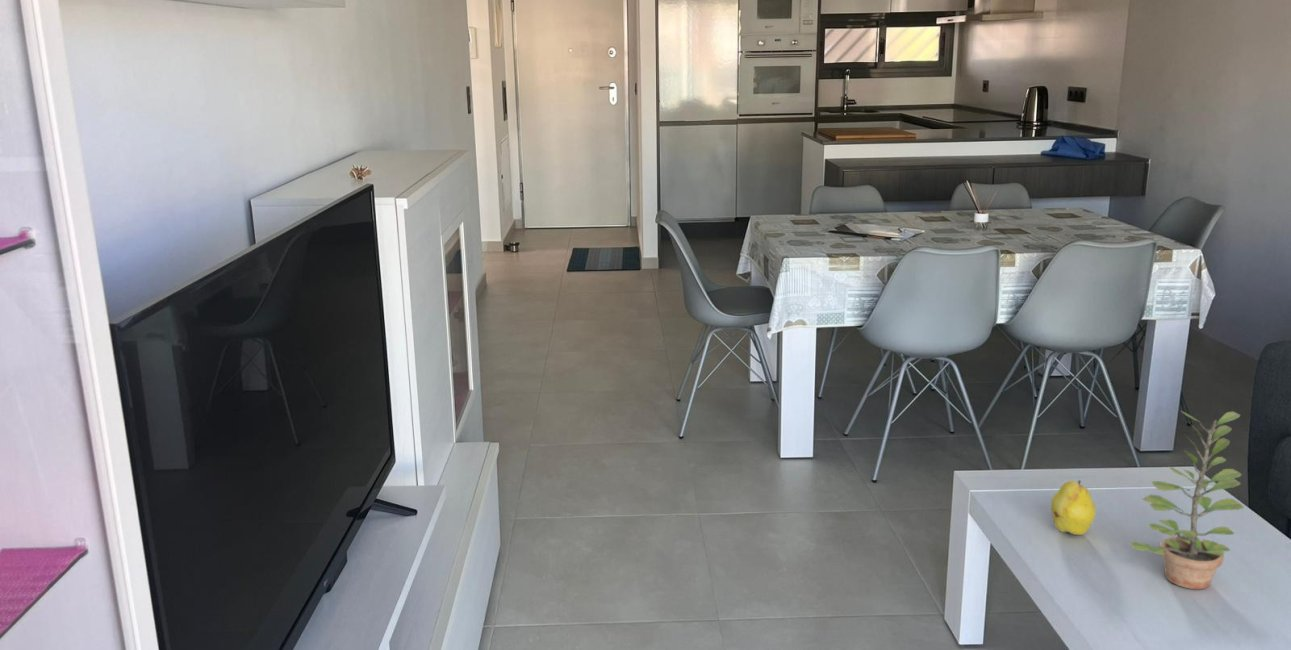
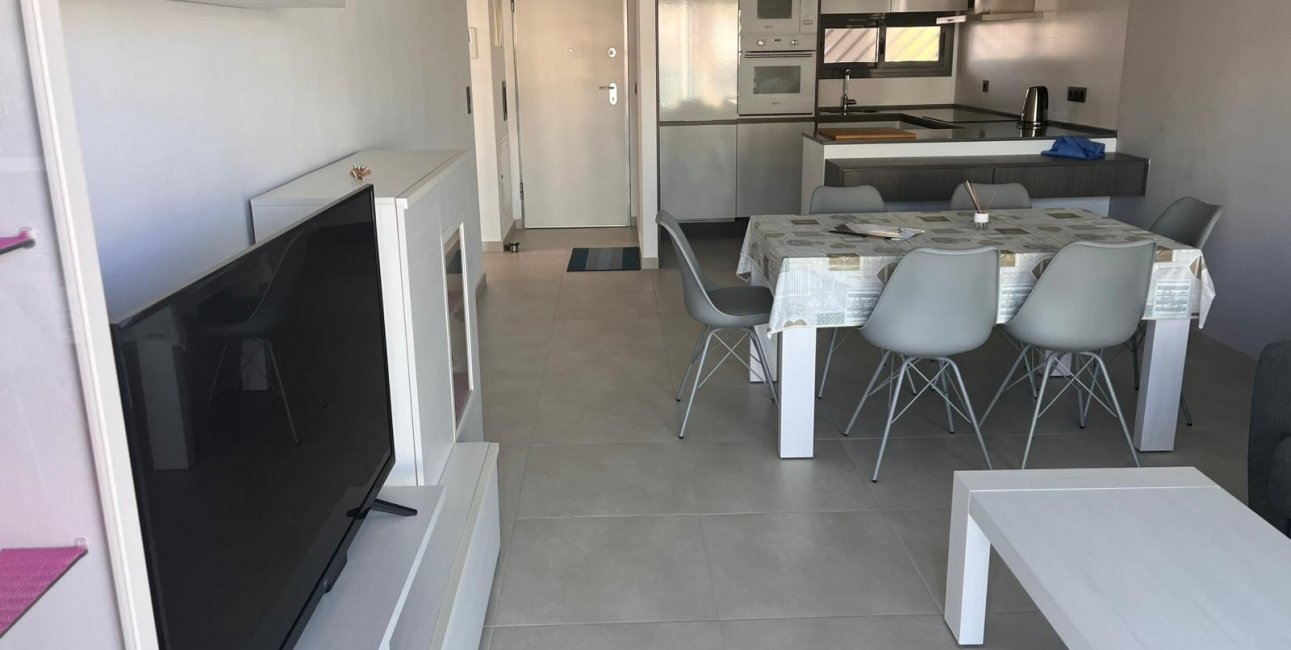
- plant (1190, 497)
- fruit (1073, 506)
